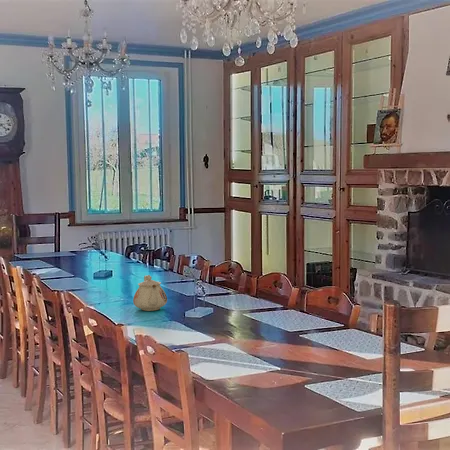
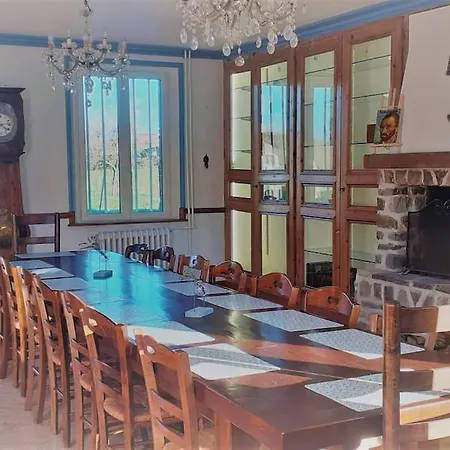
- teapot (150, 291)
